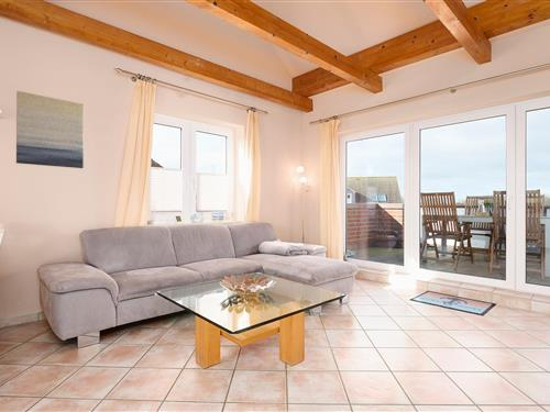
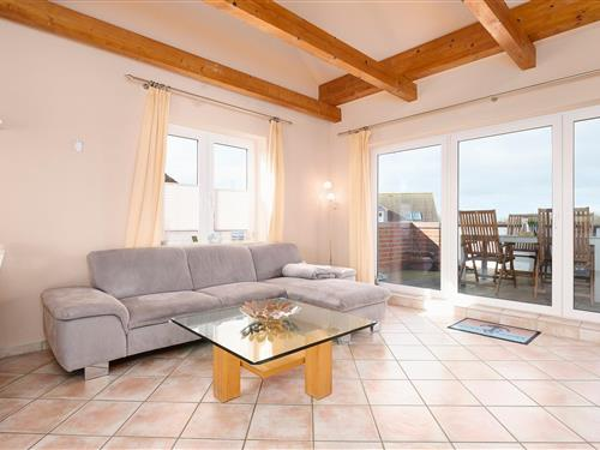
- wall art (52, 132)
